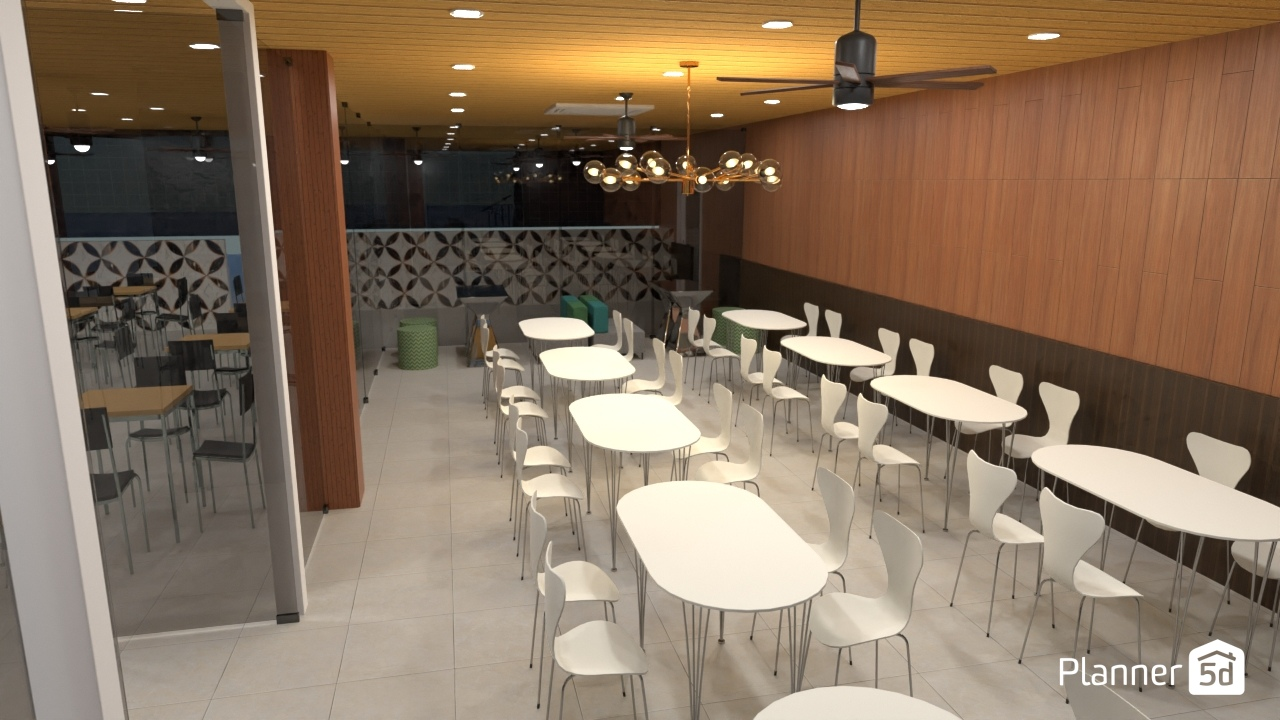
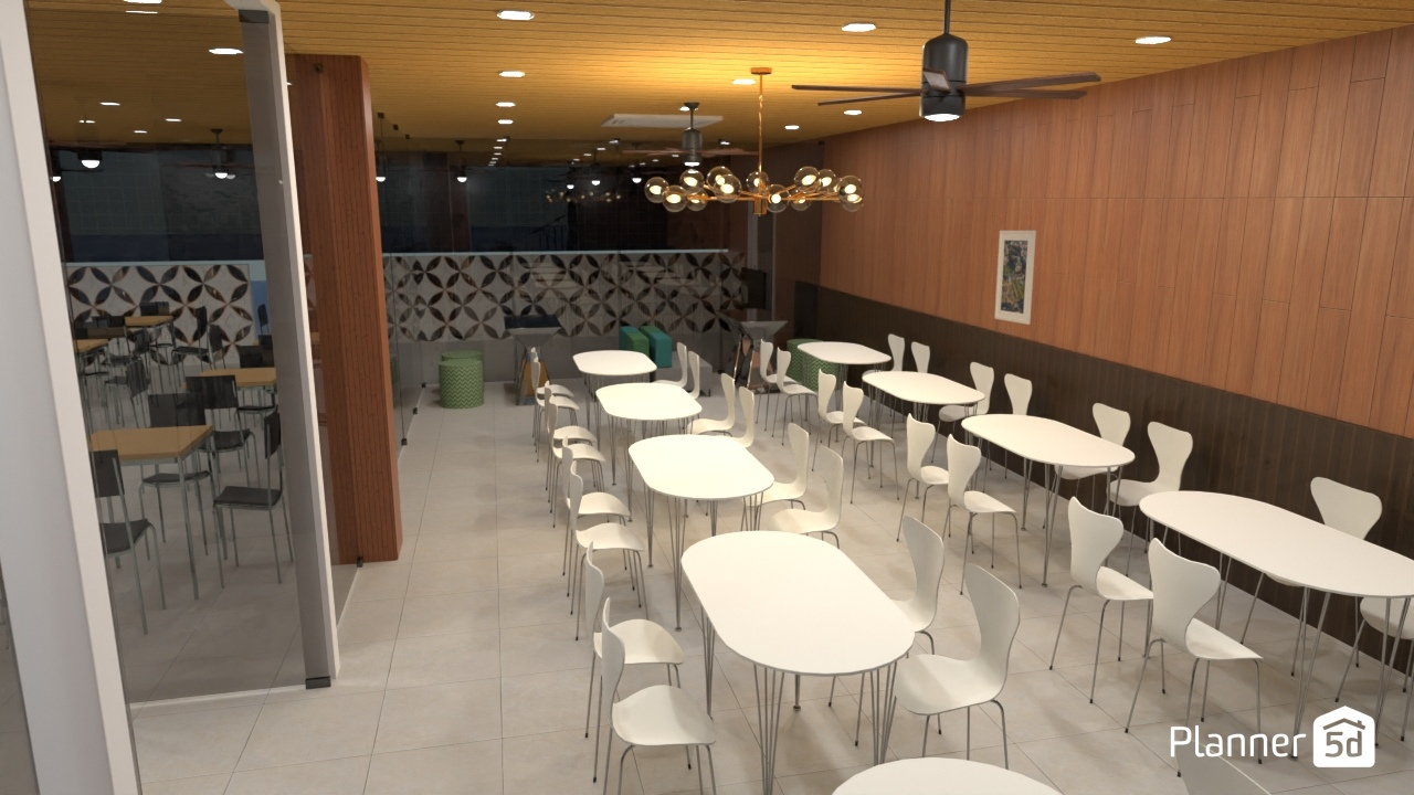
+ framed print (1014, 276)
